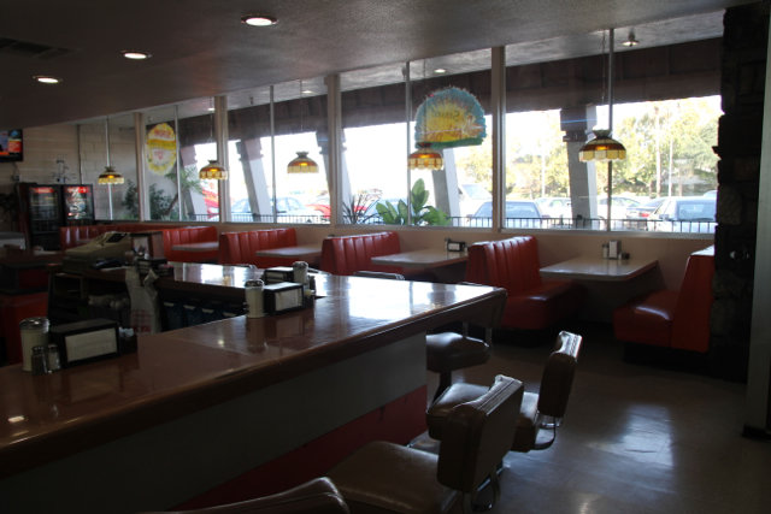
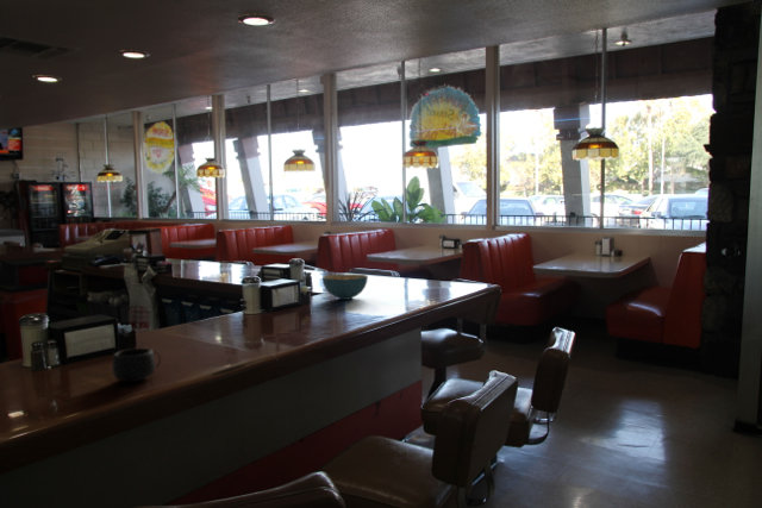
+ cereal bowl (345, 287)
+ mug (137, 364)
